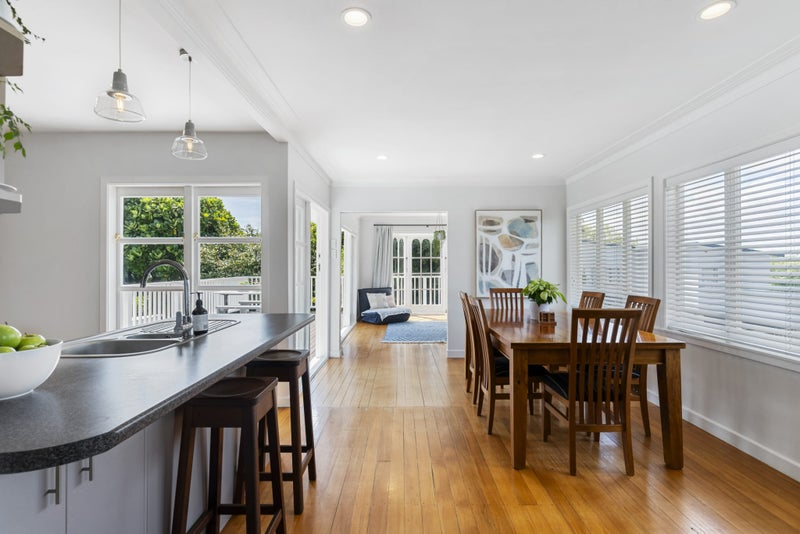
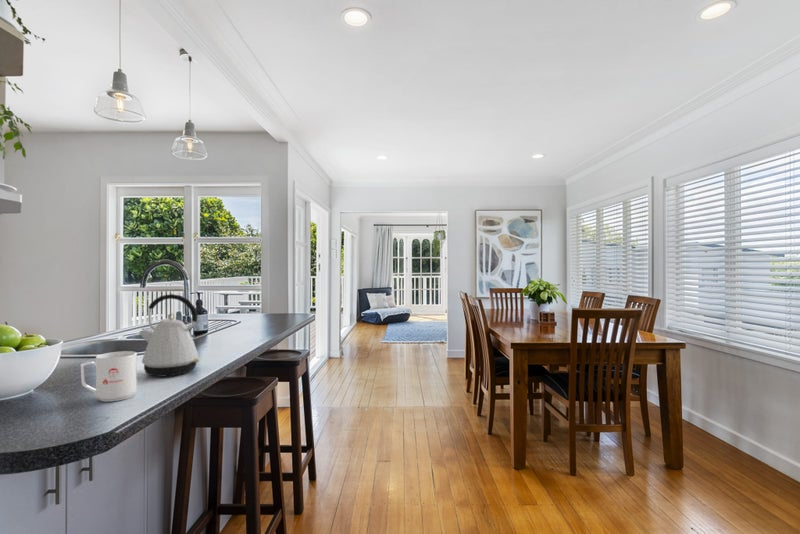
+ kettle (169, 333)
+ mug (109, 376)
